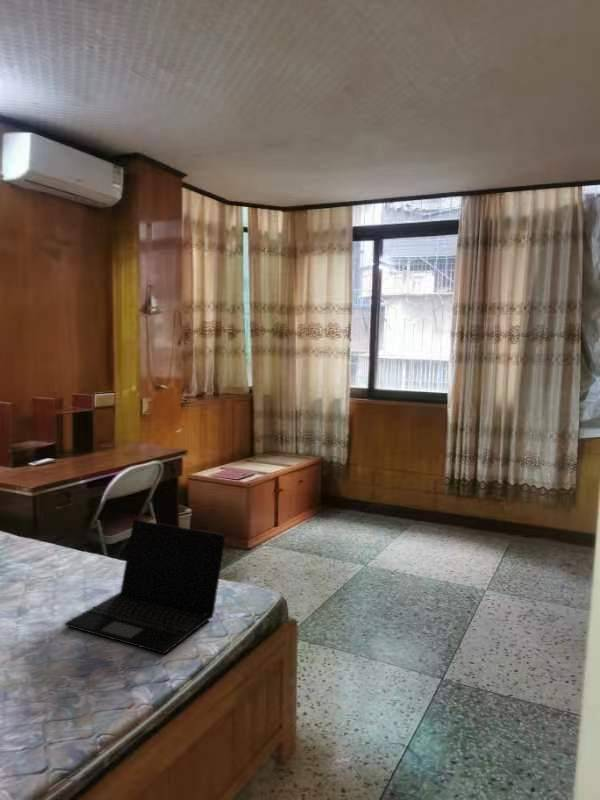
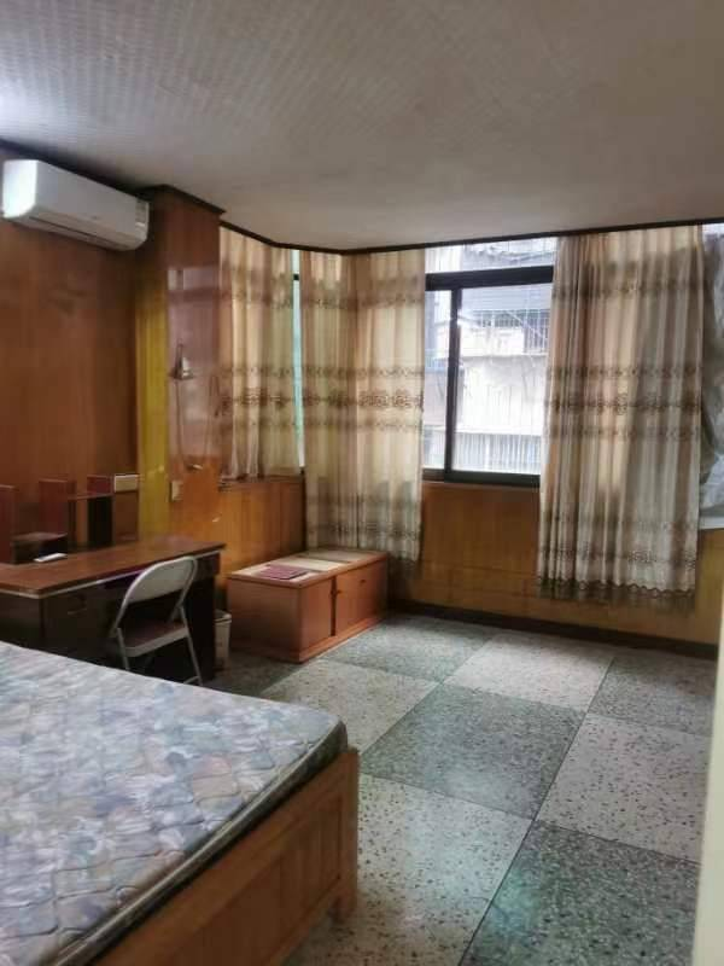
- laptop (148, 579)
